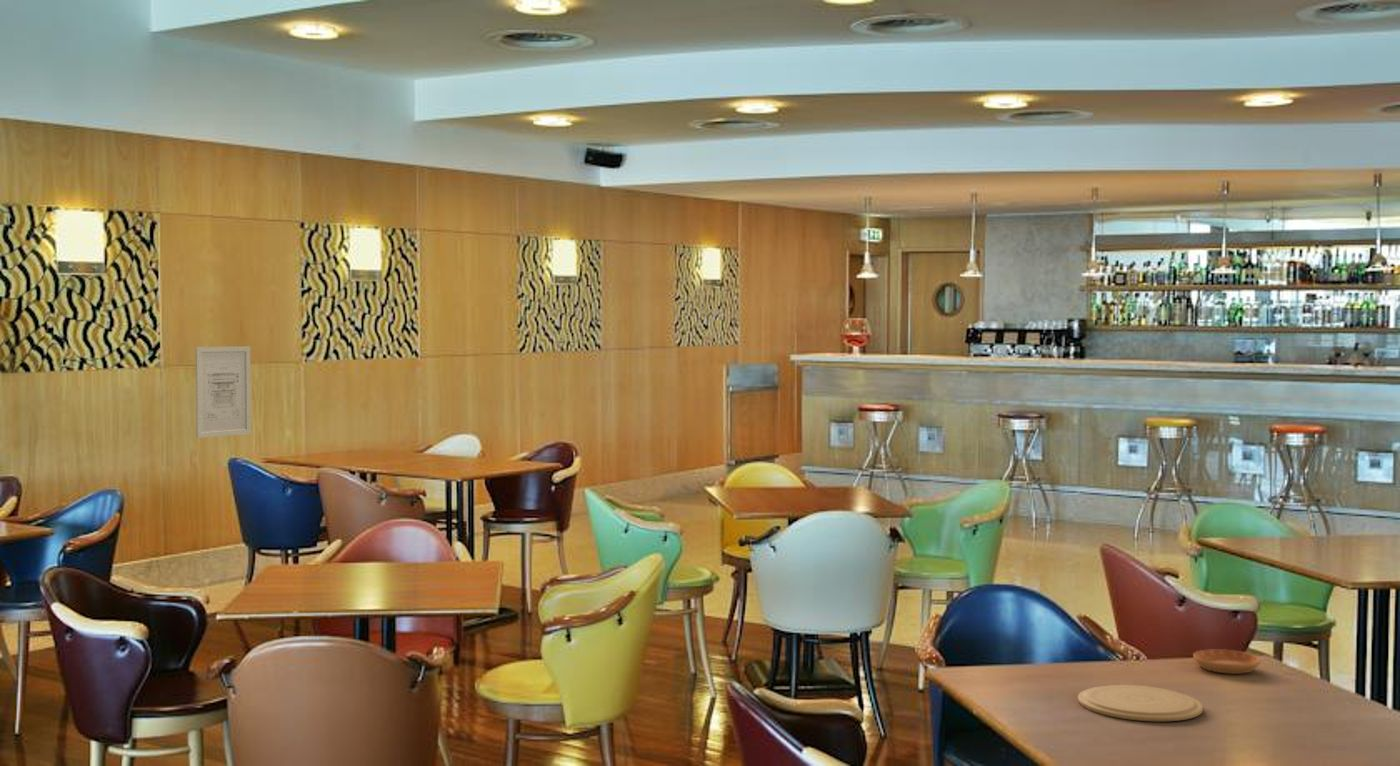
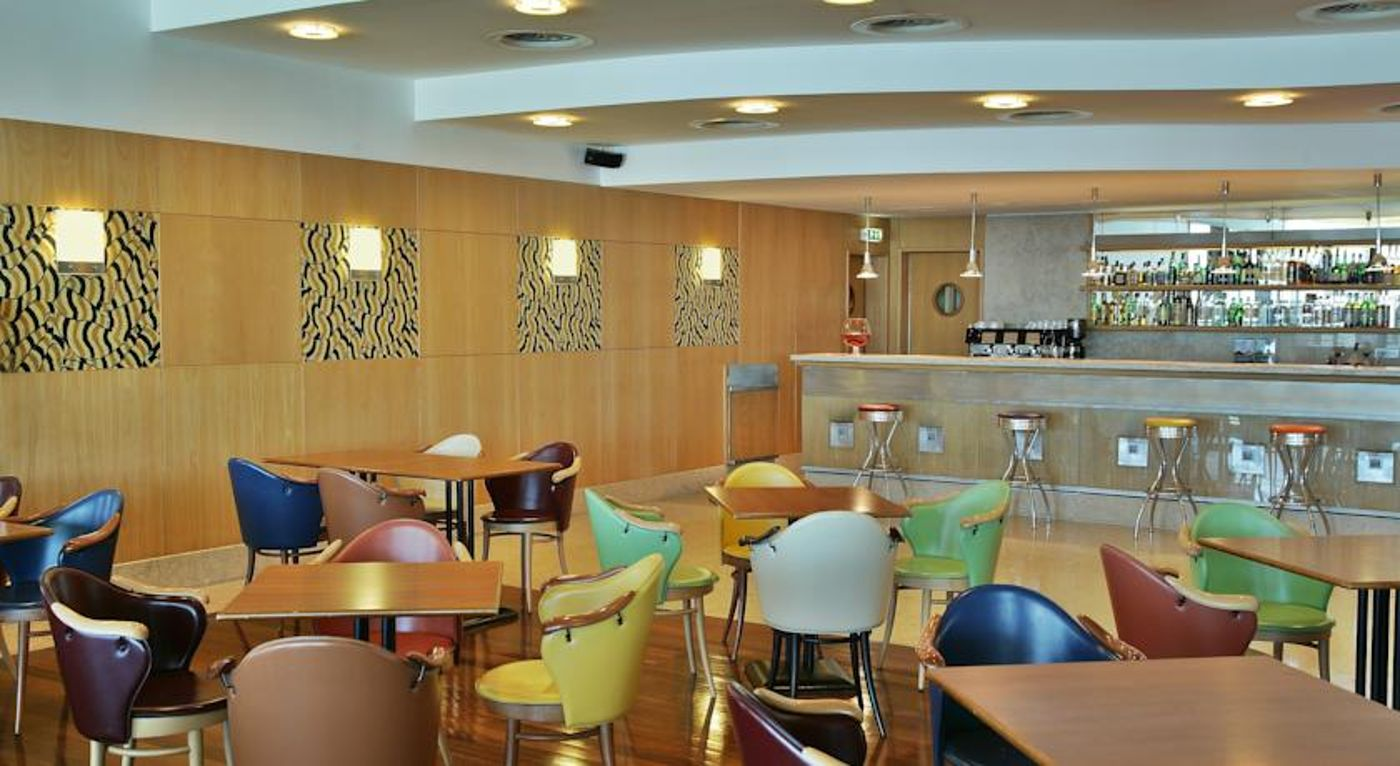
- wall art (223, 391)
- plate (1139, 701)
- saucer (1226, 662)
